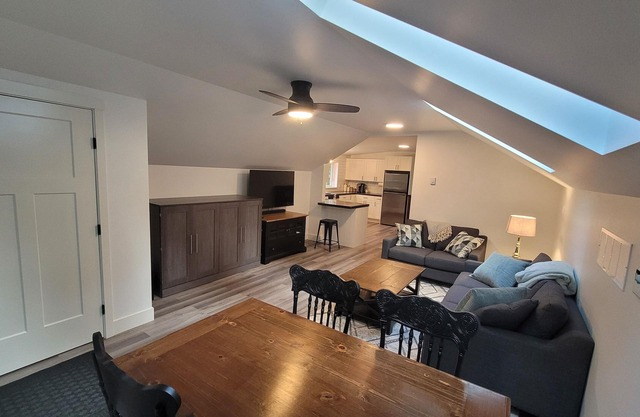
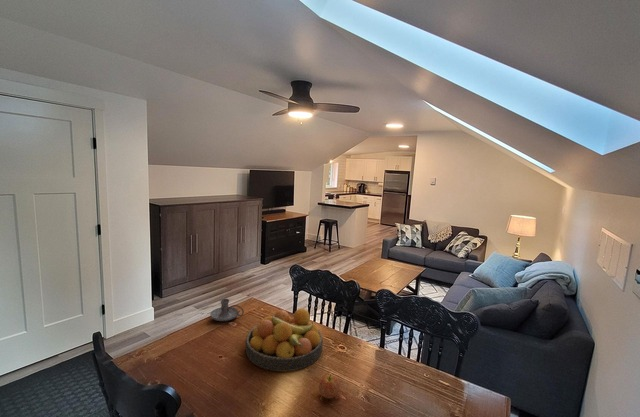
+ fruit bowl (285, 331)
+ apple (329, 384)
+ candle holder (227, 309)
